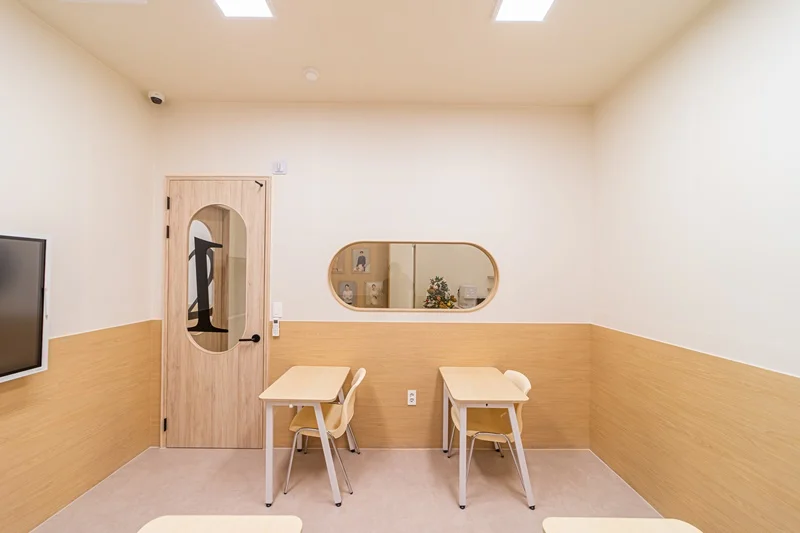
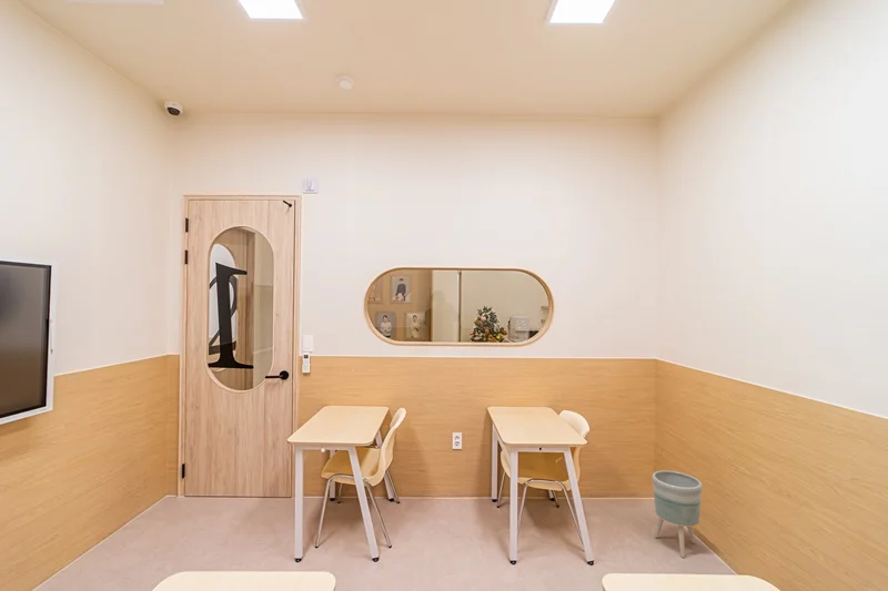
+ planter (676, 511)
